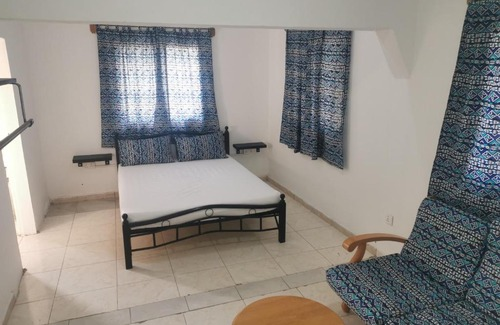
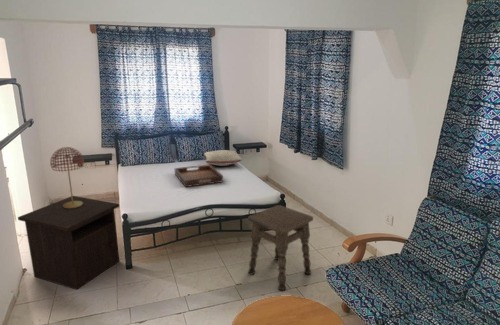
+ pillow (222, 156)
+ nightstand (75, 240)
+ table lamp (69, 176)
+ side table (280, 245)
+ serving tray (198, 174)
